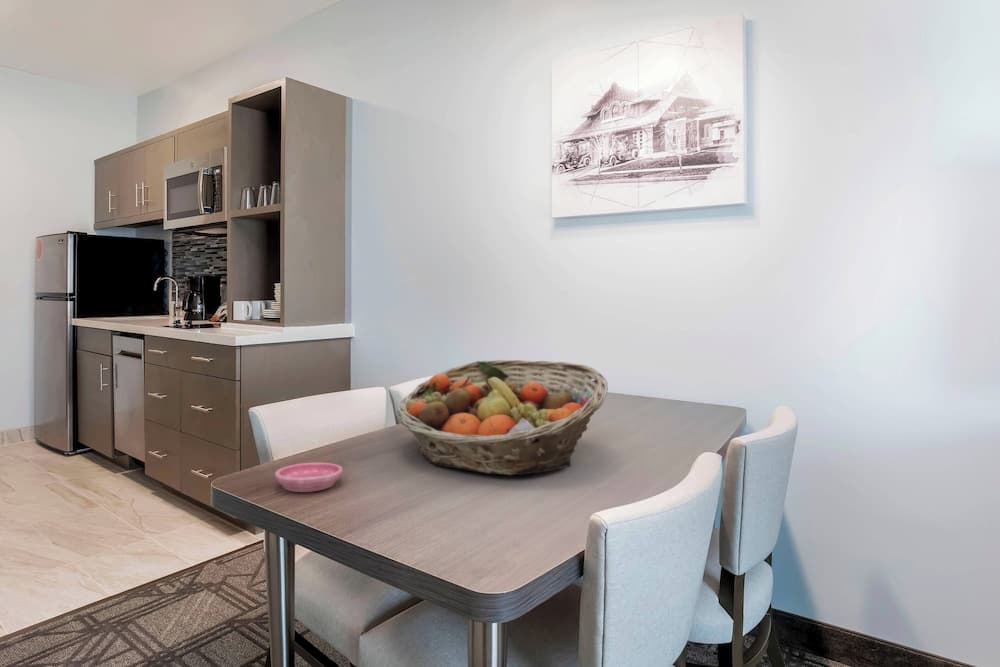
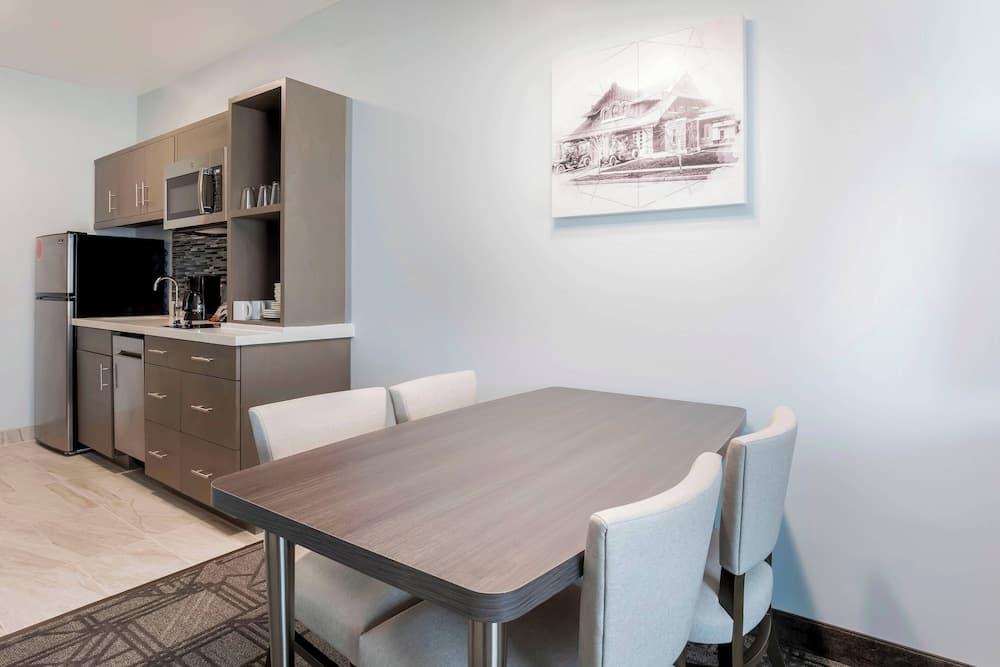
- fruit basket (500, 410)
- saucer (309, 477)
